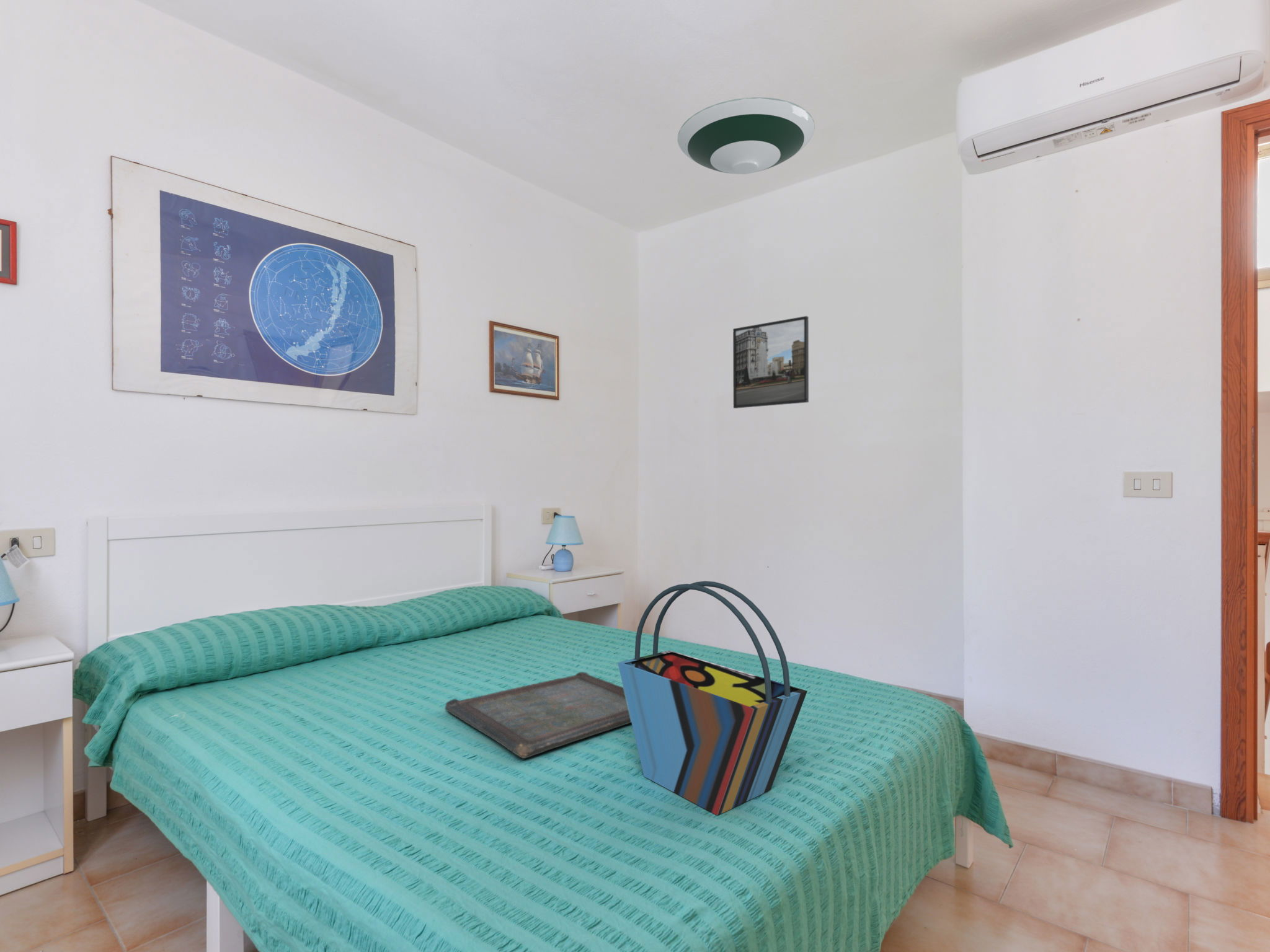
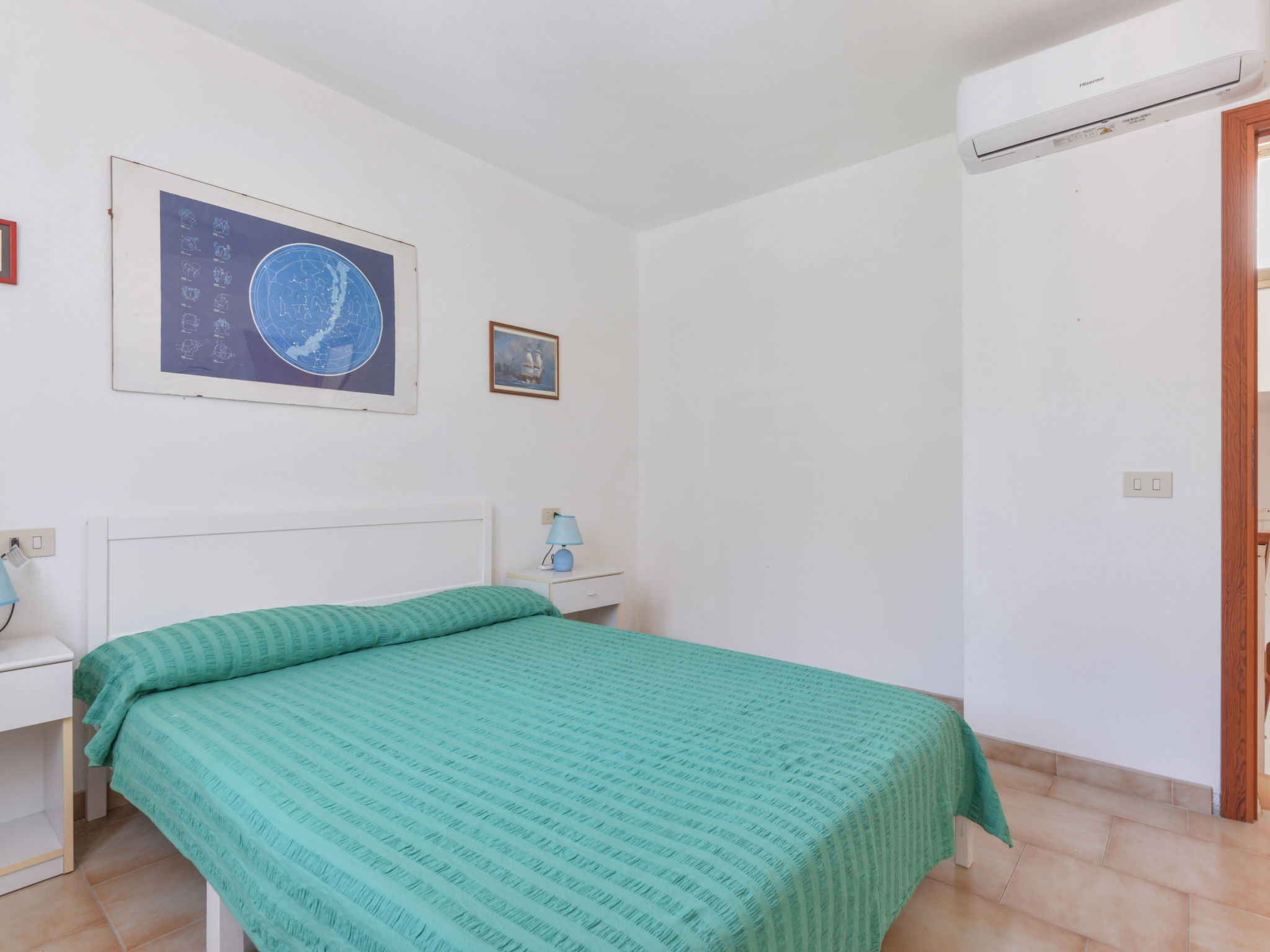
- tote bag (706, 683)
- serving tray (557, 707)
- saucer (745, 152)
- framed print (769, 364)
